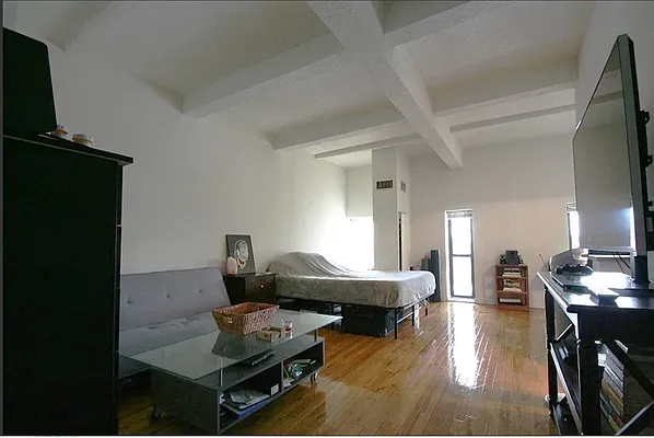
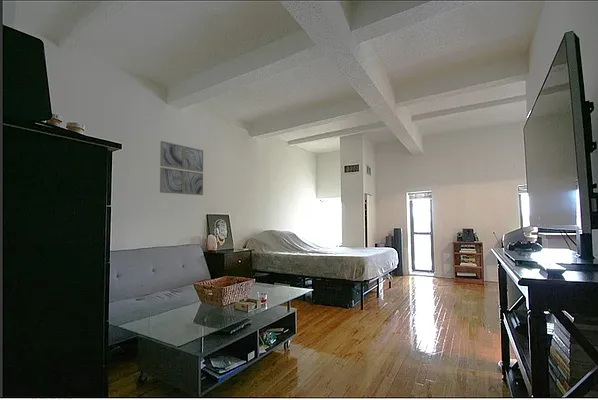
+ wall art (183, 169)
